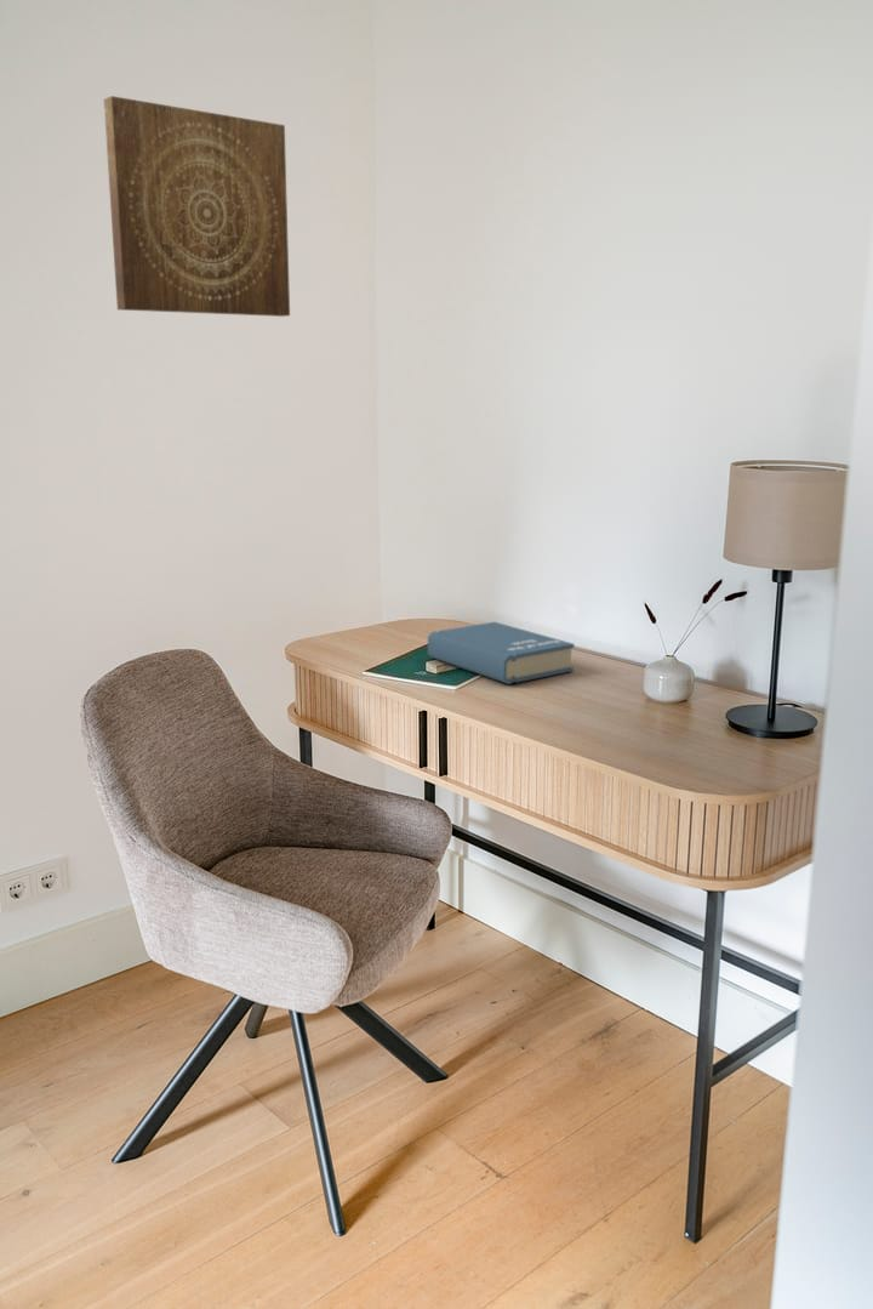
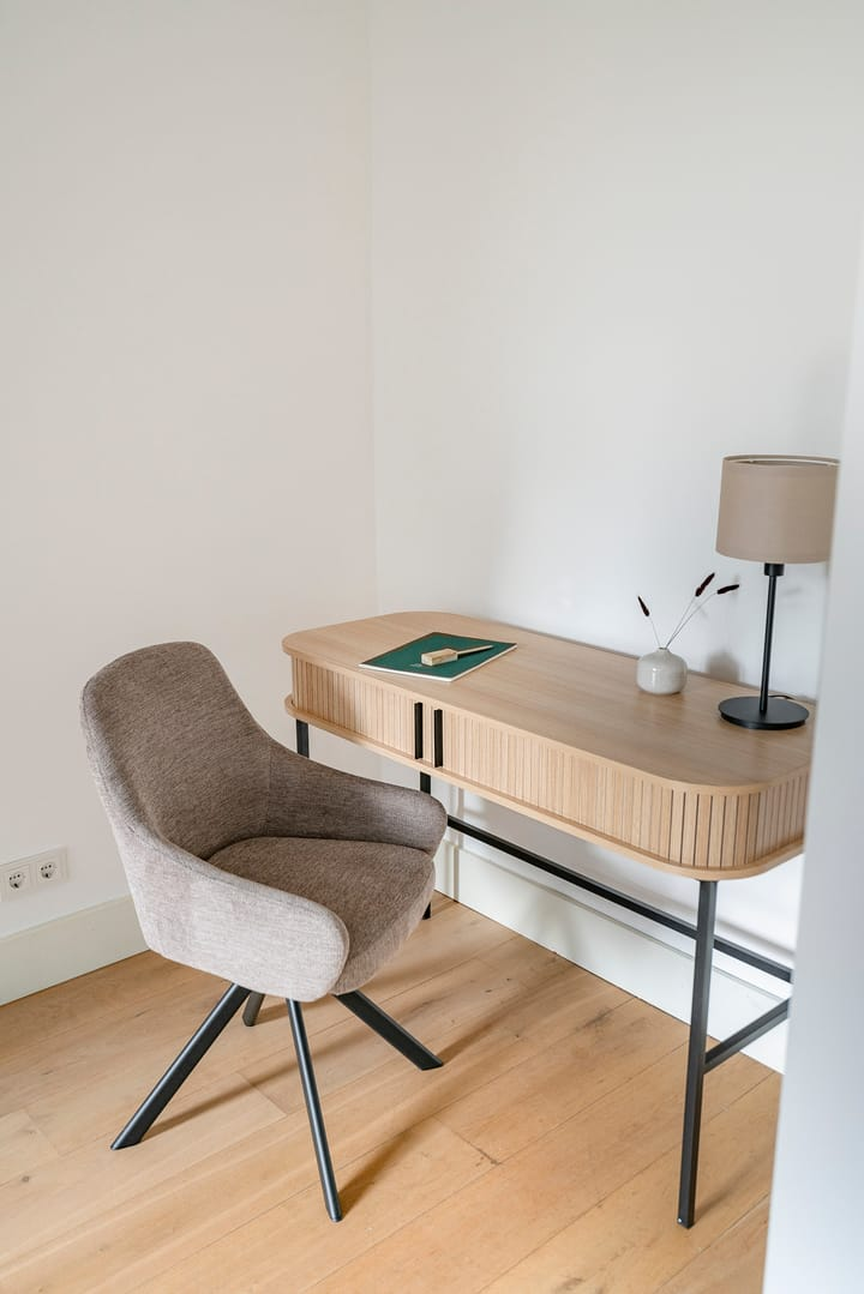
- book (498, 650)
- wall art (202, 215)
